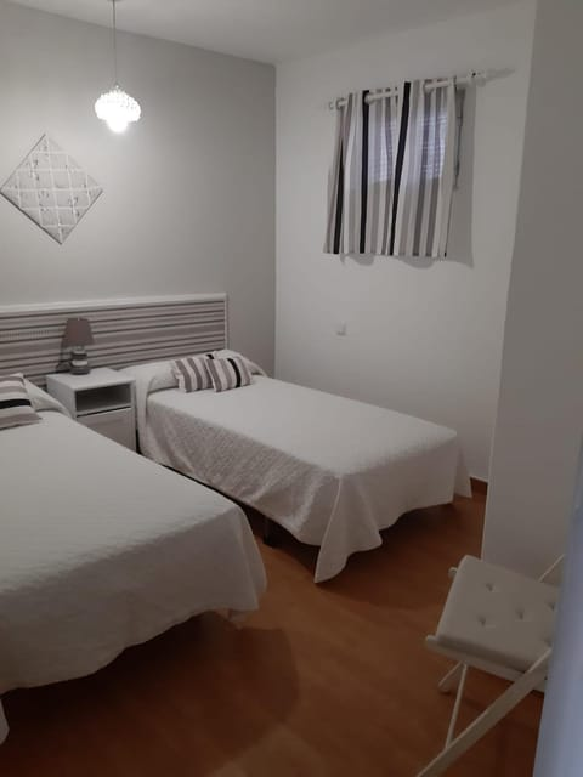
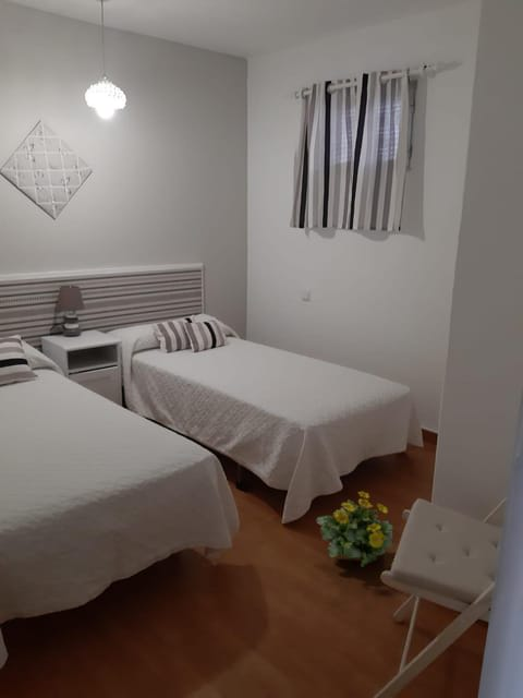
+ flowering plant (354, 526)
